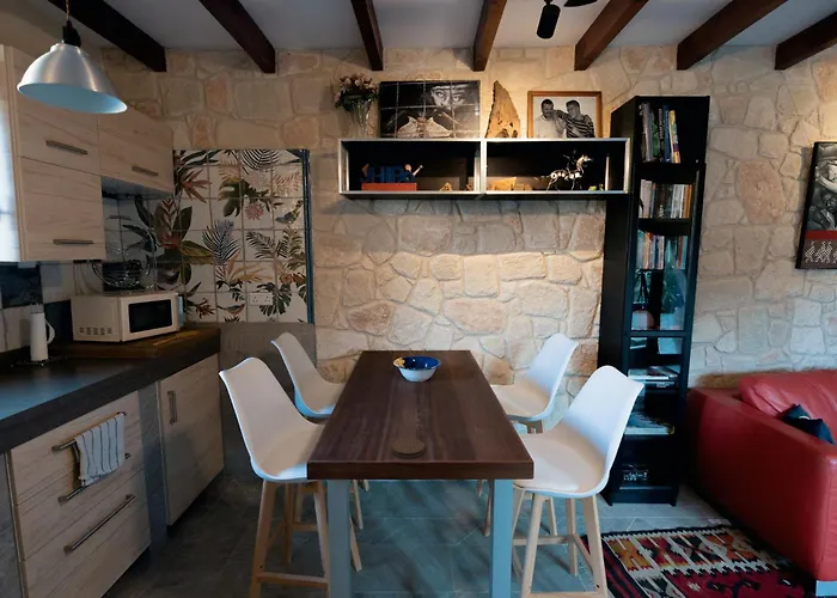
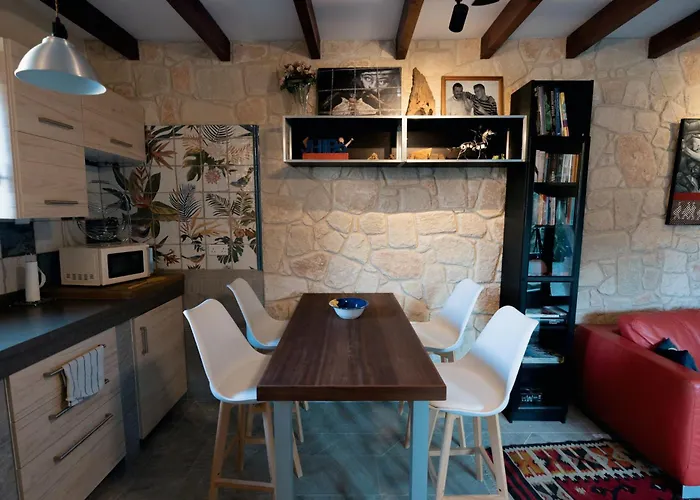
- coaster (408, 447)
